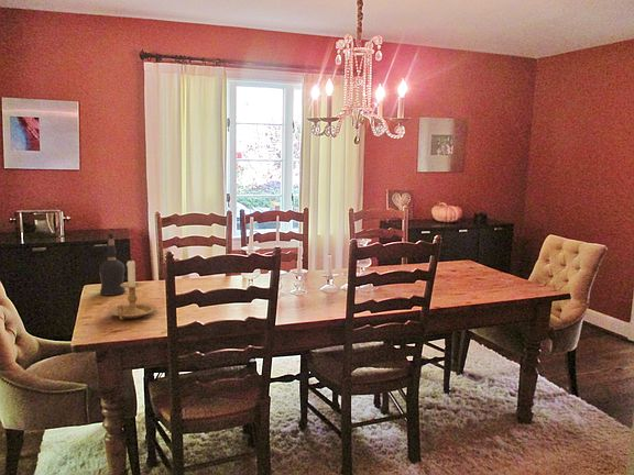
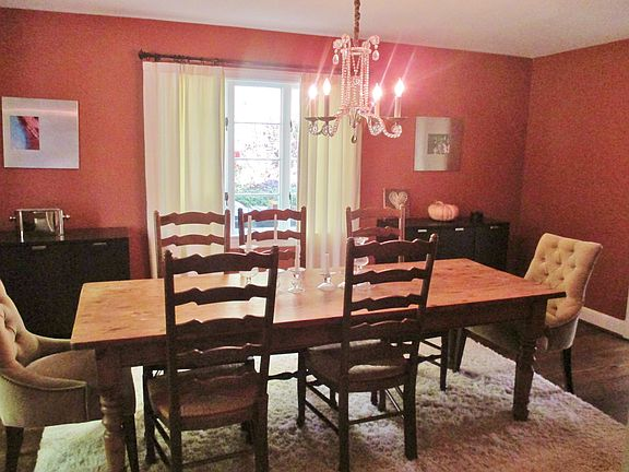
- candle holder (131, 287)
- liquor bottle (111, 263)
